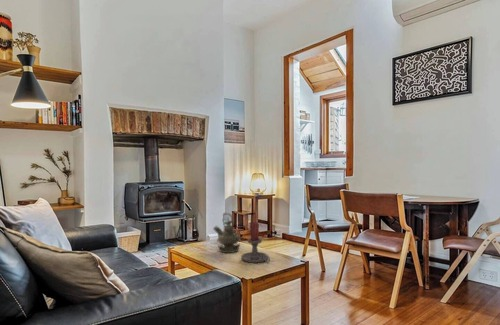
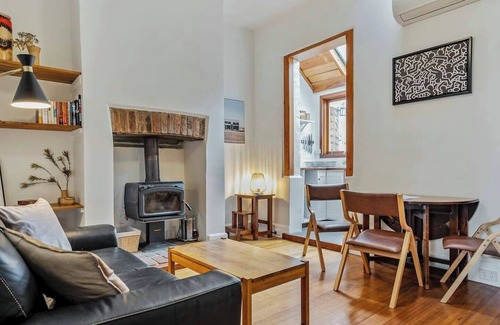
- teapot (224, 230)
- candle holder (257, 241)
